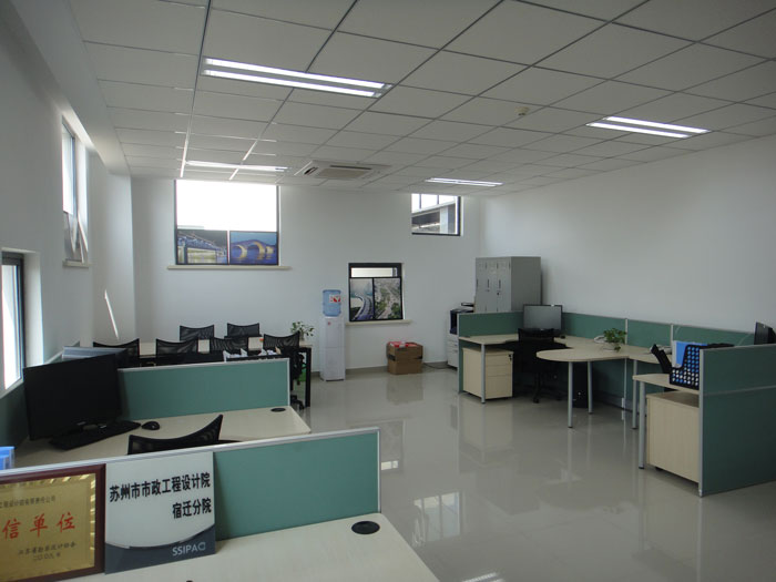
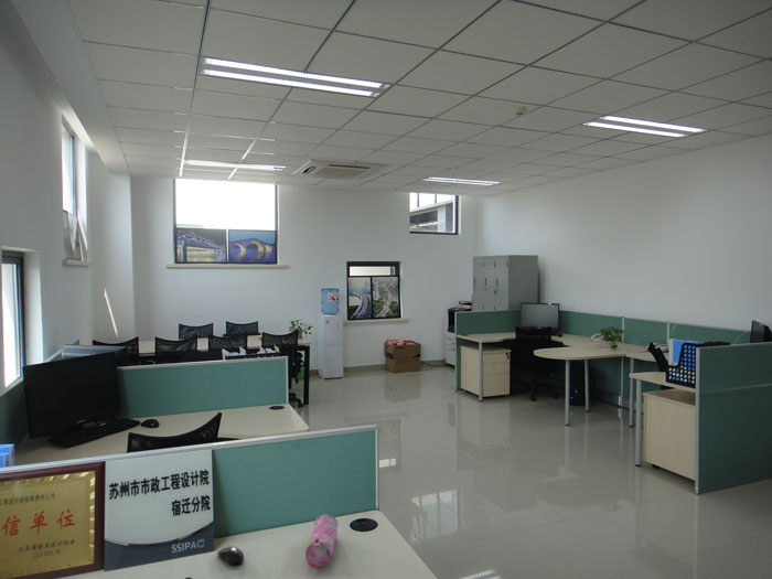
+ computer mouse (230, 553)
+ pencil case (322, 538)
